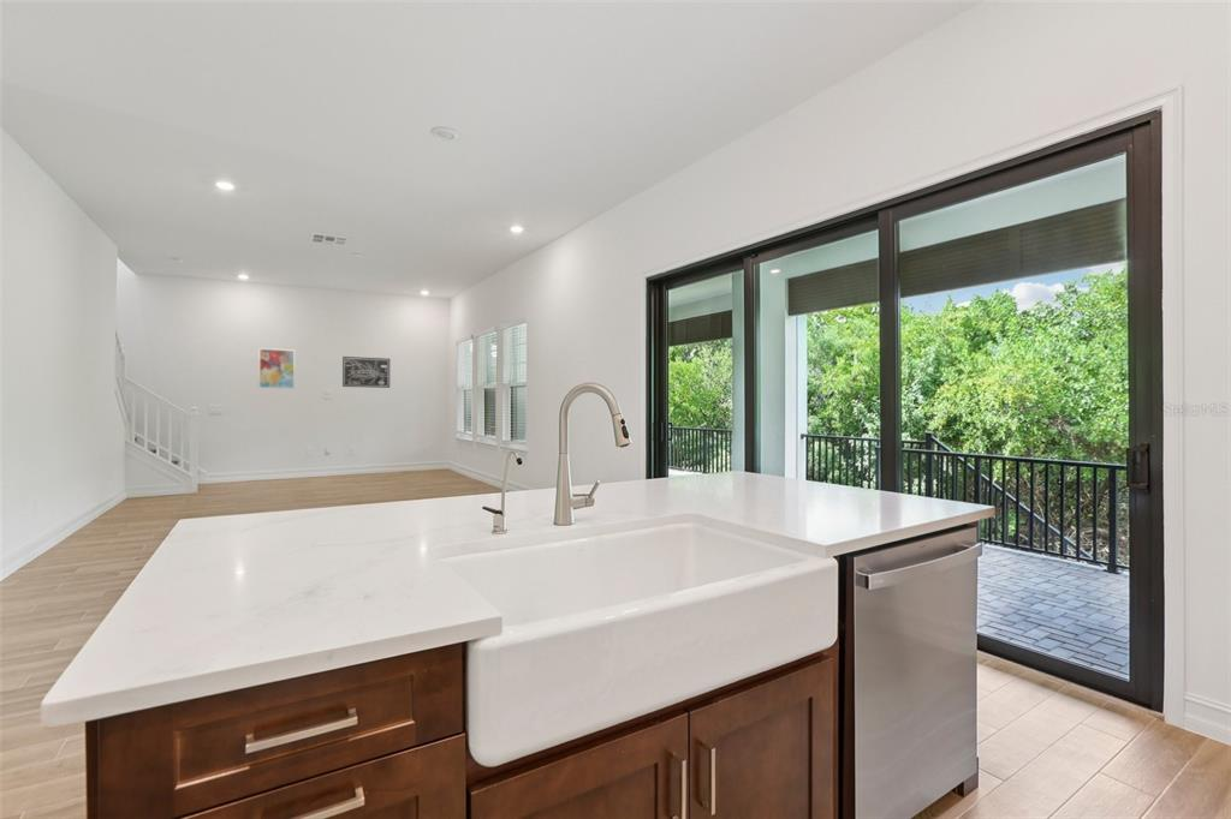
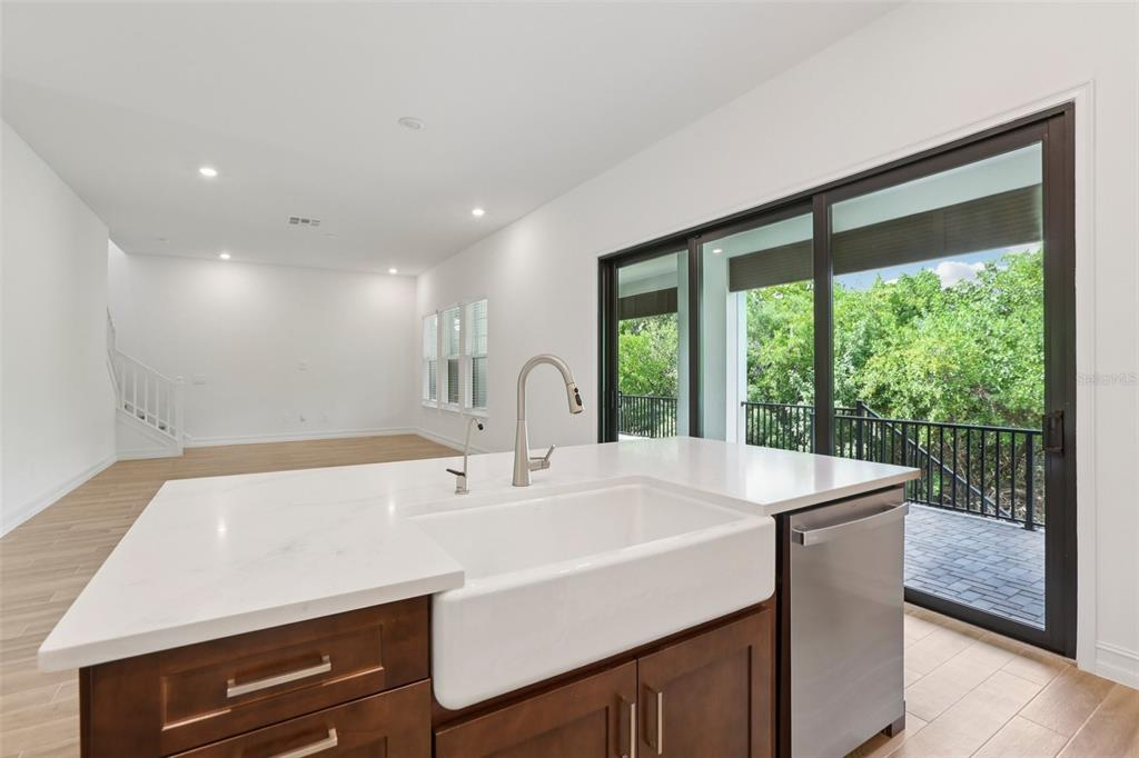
- wall art (367, 372)
- wall art (276, 369)
